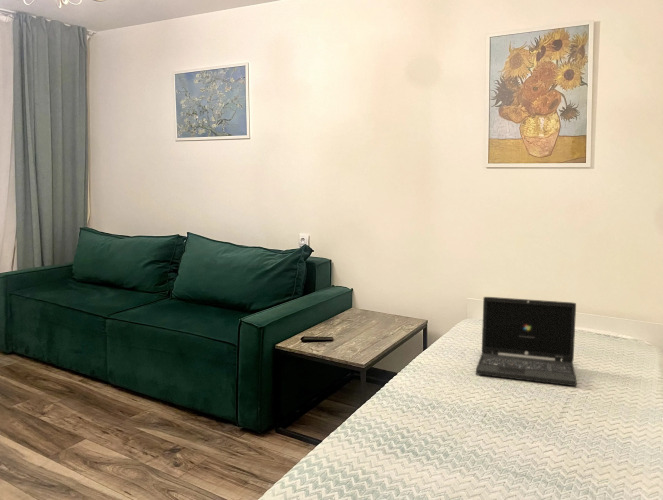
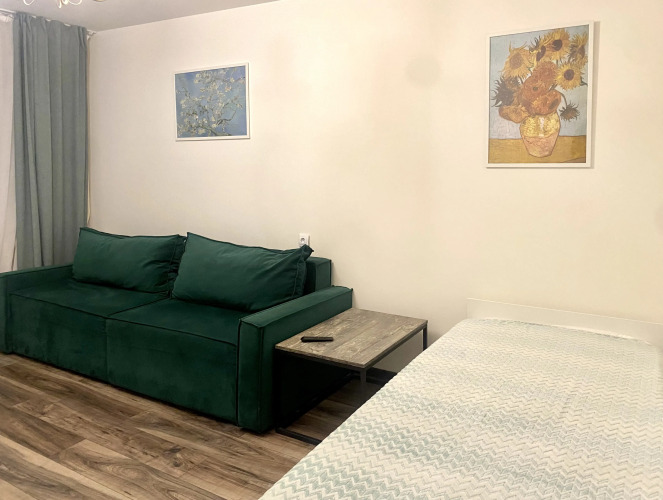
- laptop (526, 338)
